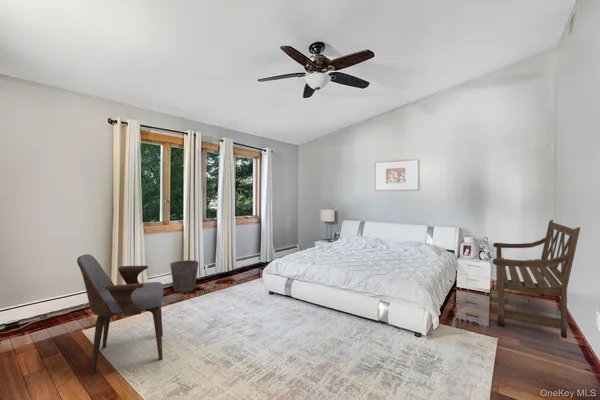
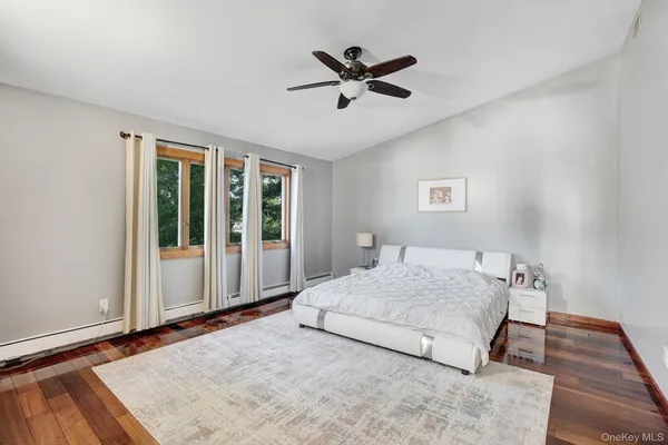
- bench (526, 264)
- armchair (122, 304)
- waste bin (184, 276)
